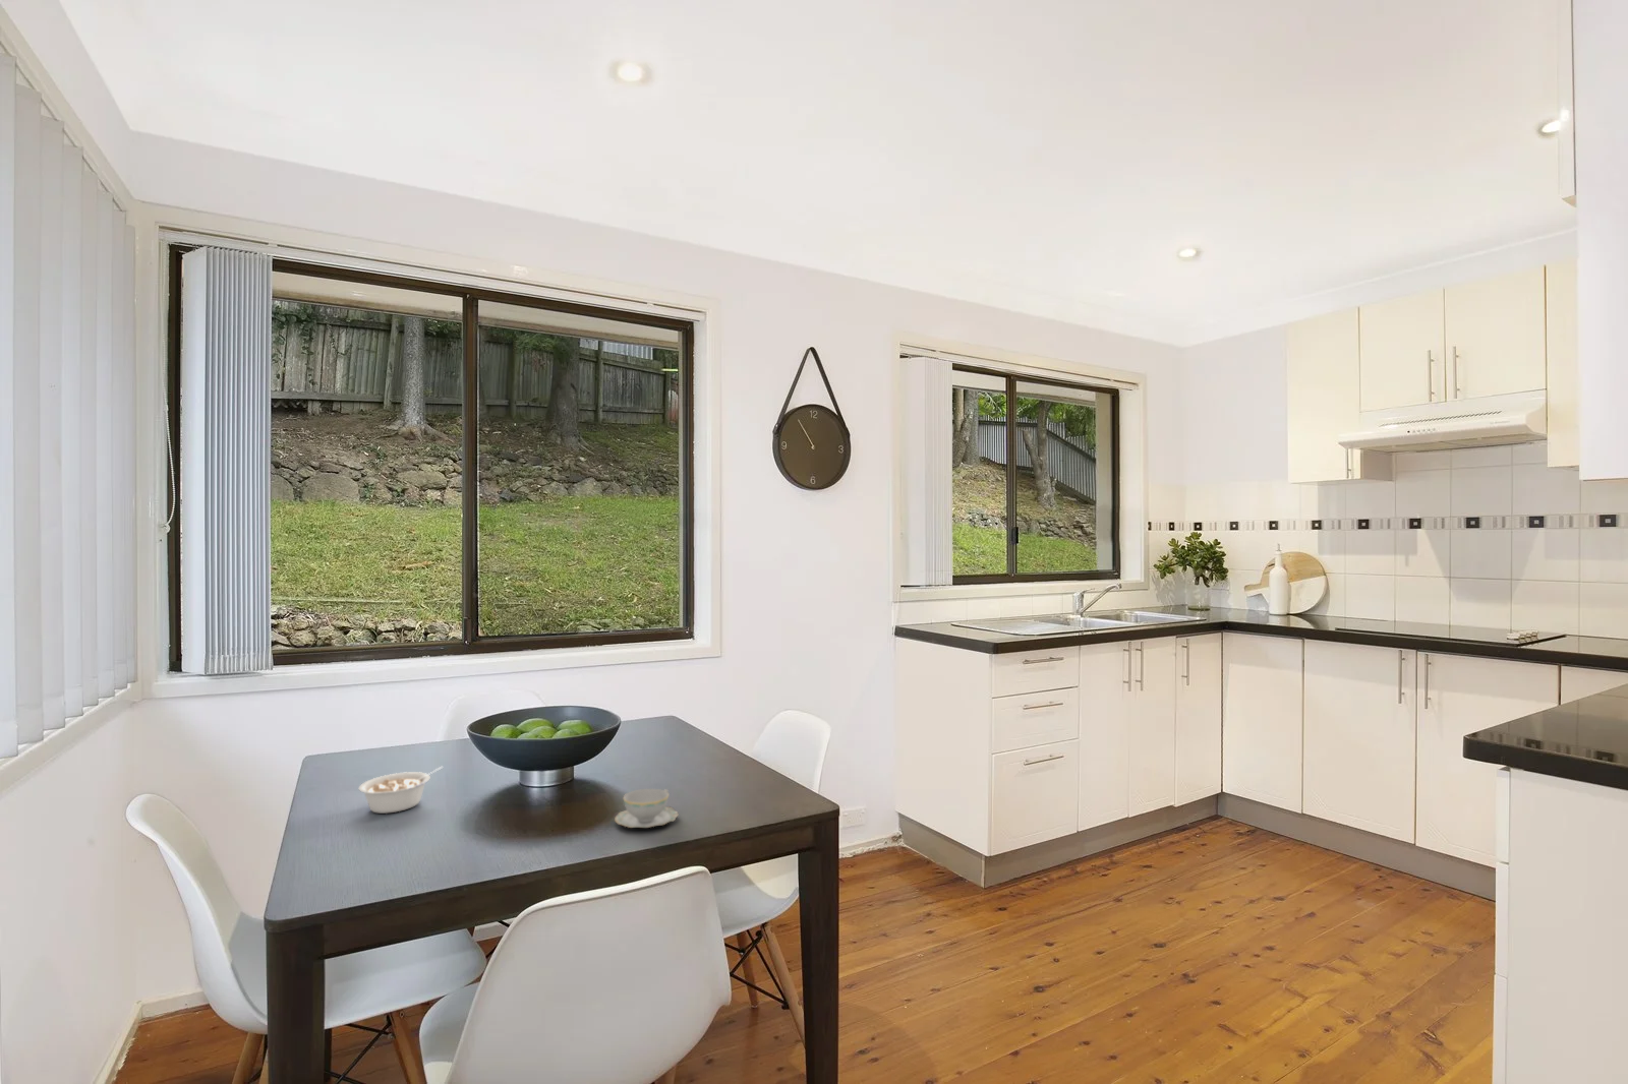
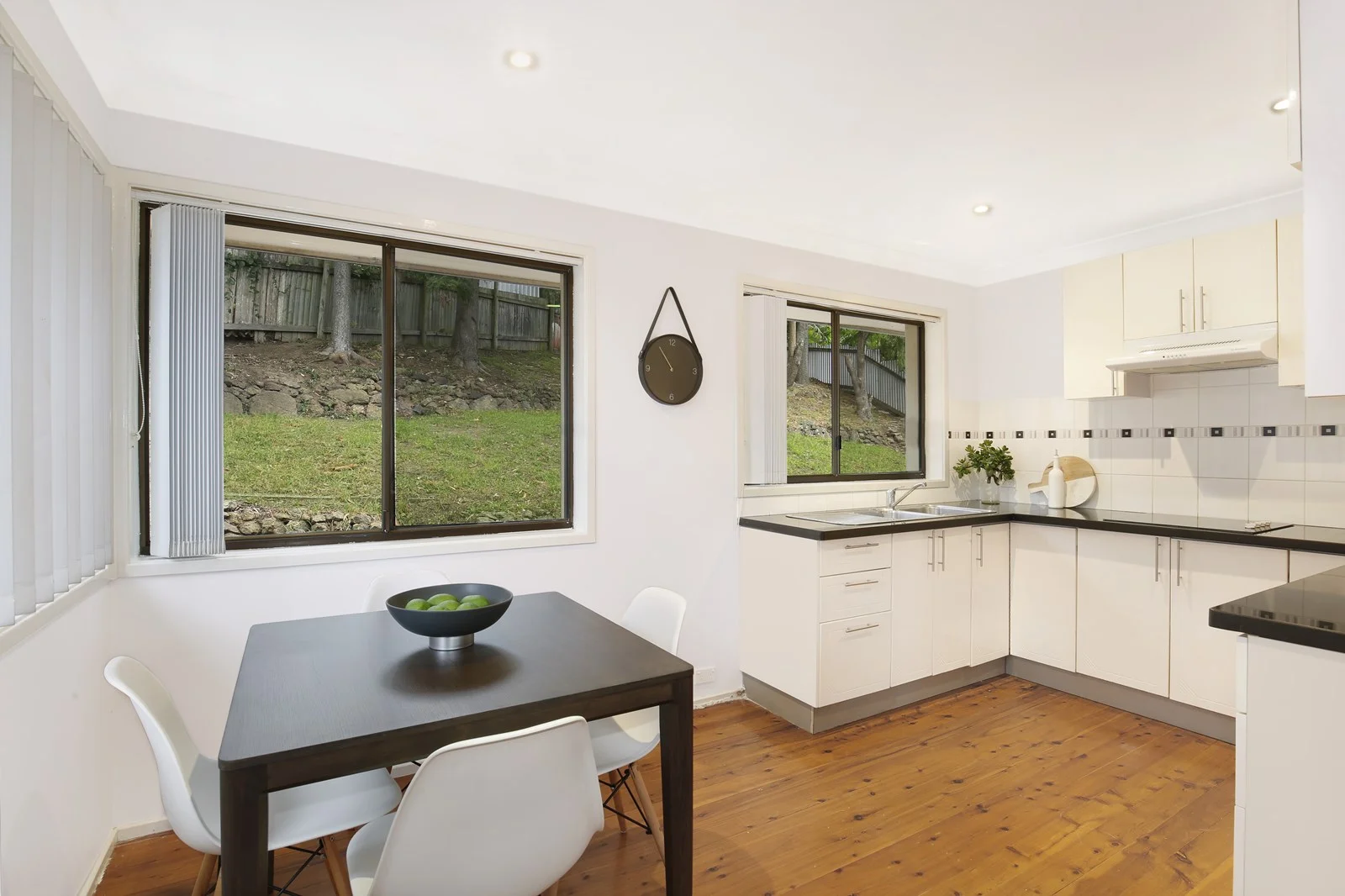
- chinaware (646, 807)
- legume (397, 790)
